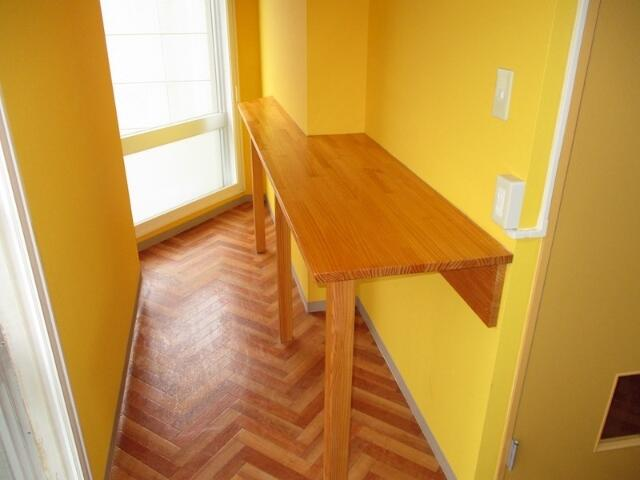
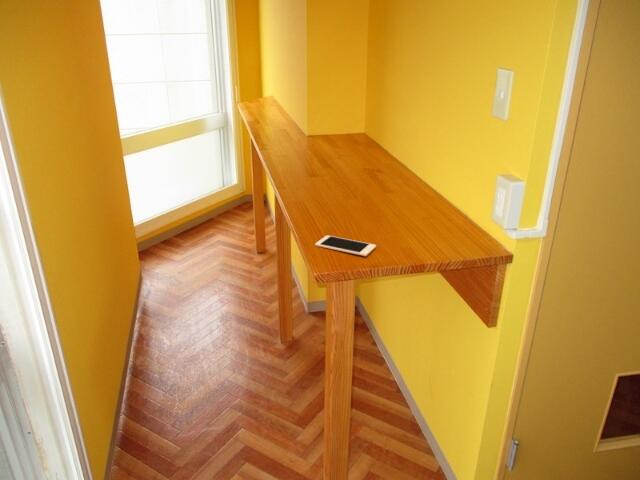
+ cell phone (345, 245)
